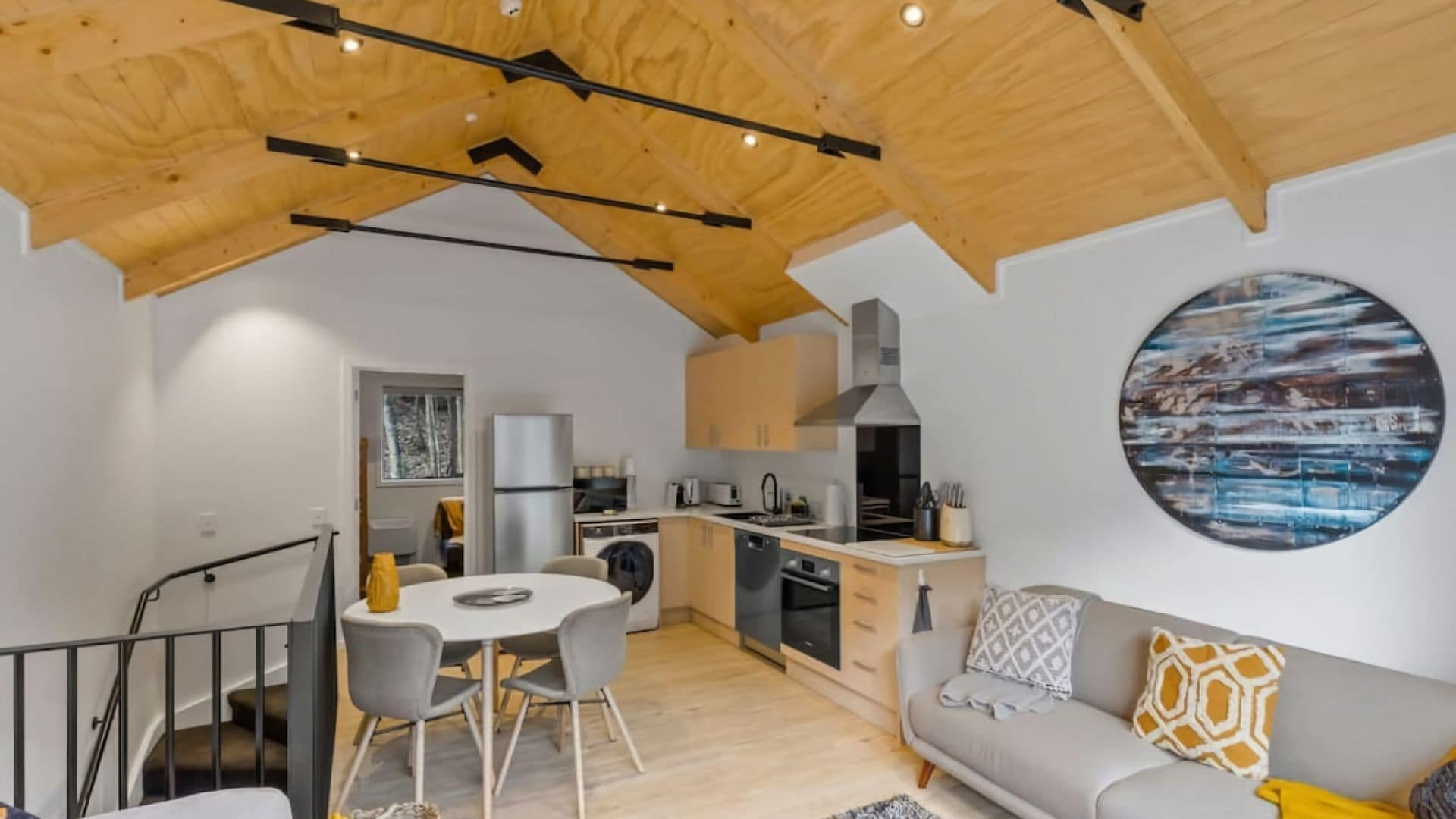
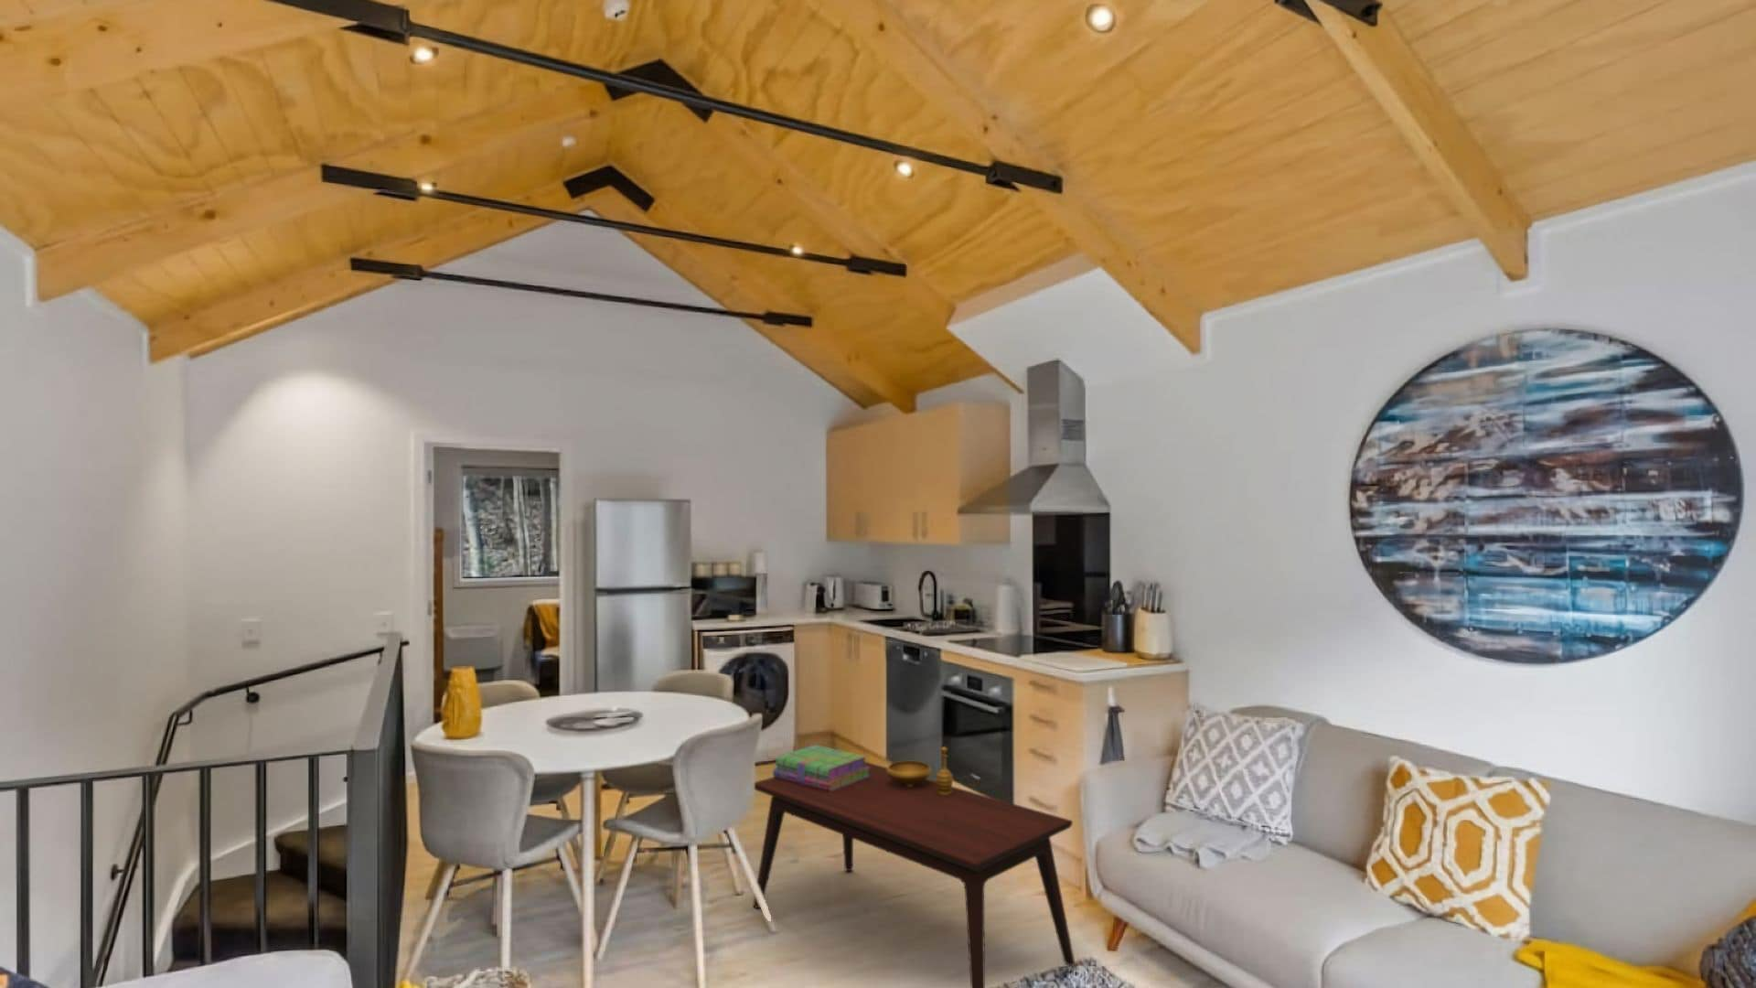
+ coffee table (905, 858)
+ stack of books (821, 766)
+ decorative bowl (921, 762)
